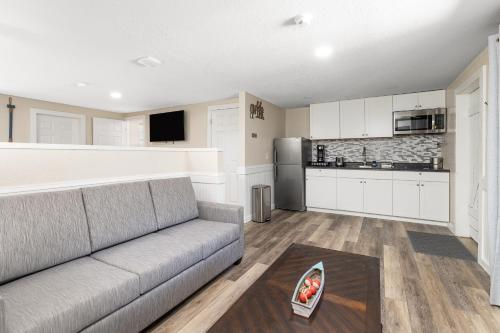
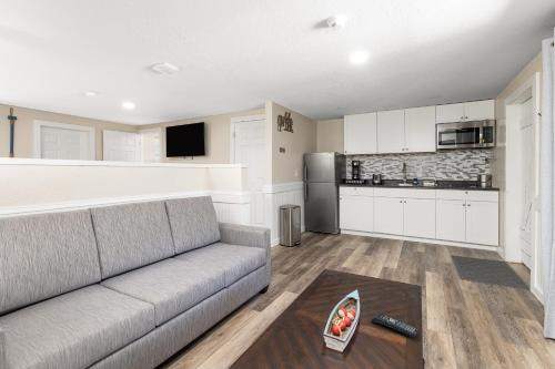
+ remote control (394, 324)
